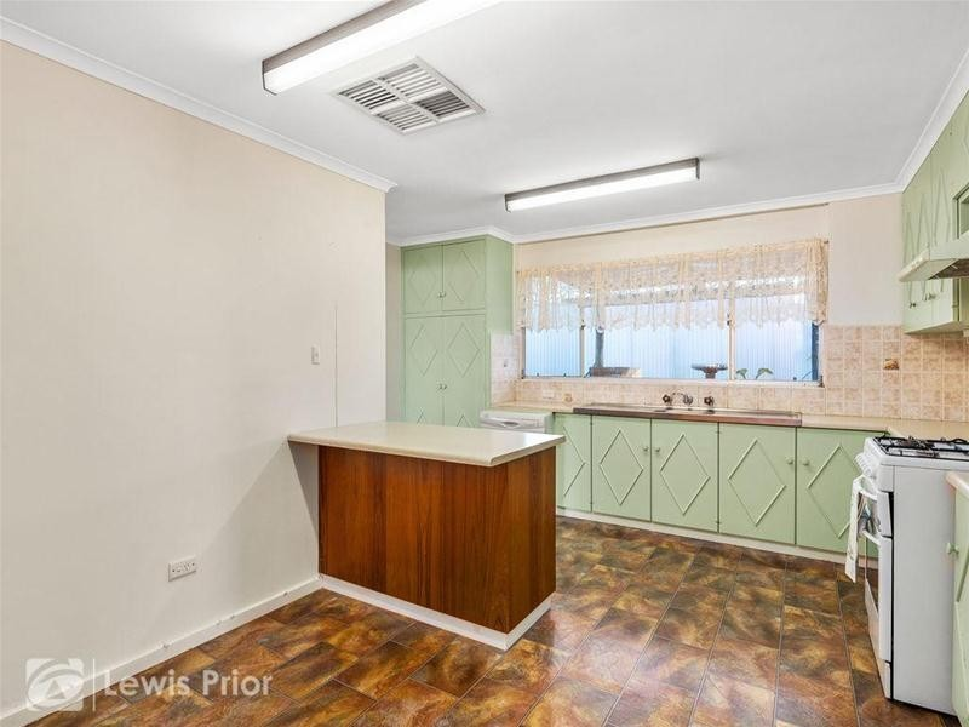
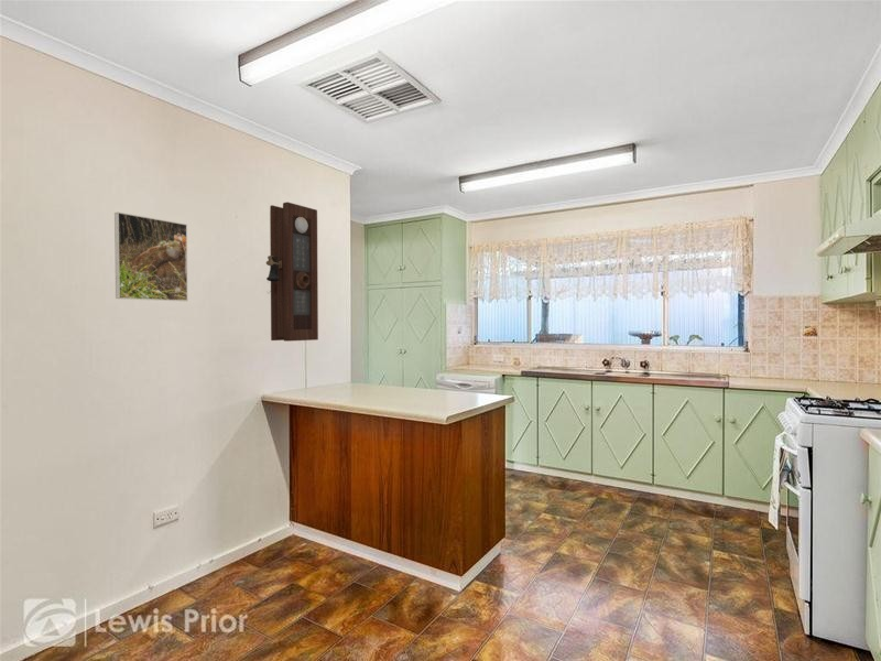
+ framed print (153, 259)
+ pendulum clock (291, 273)
